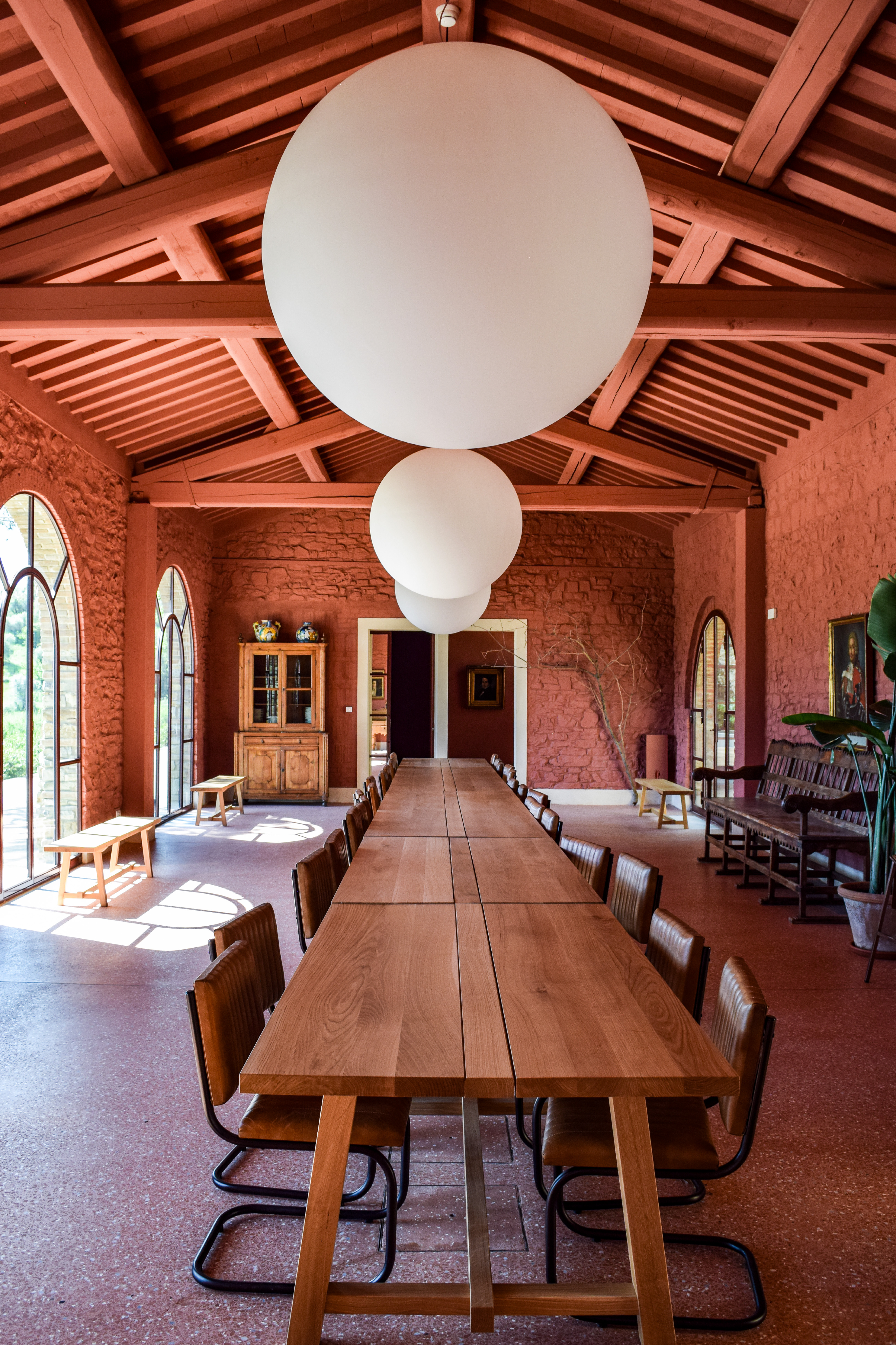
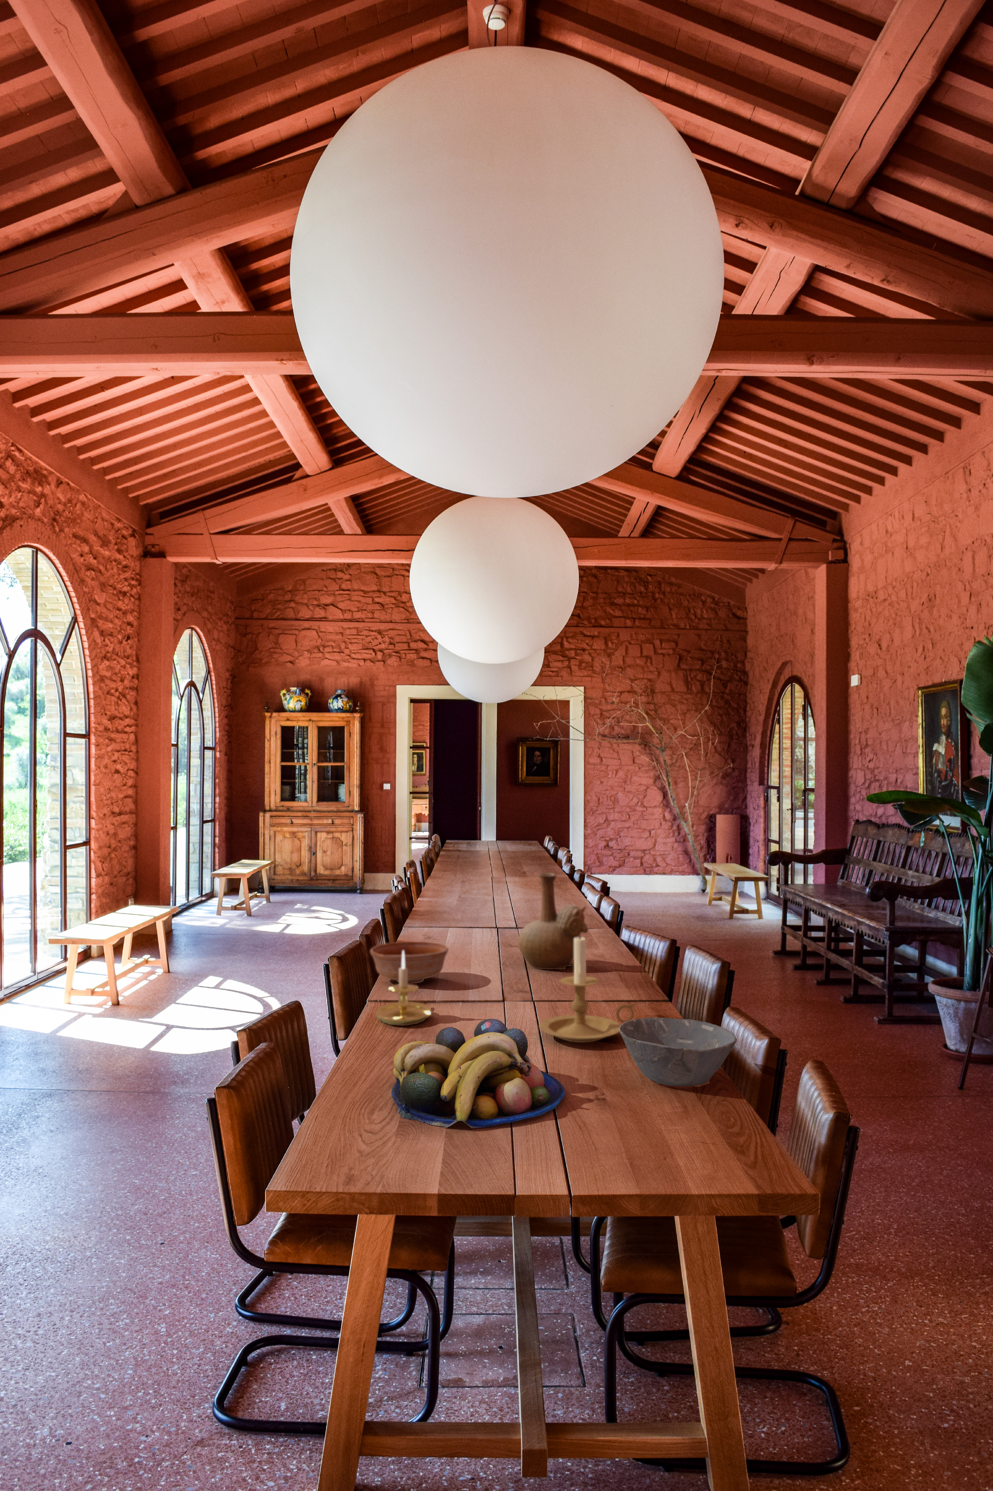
+ candle holder (403, 983)
+ bowl (676, 1053)
+ bowl (410, 964)
+ fruit bowl (479, 1062)
+ candle holder (580, 986)
+ vase (554, 920)
